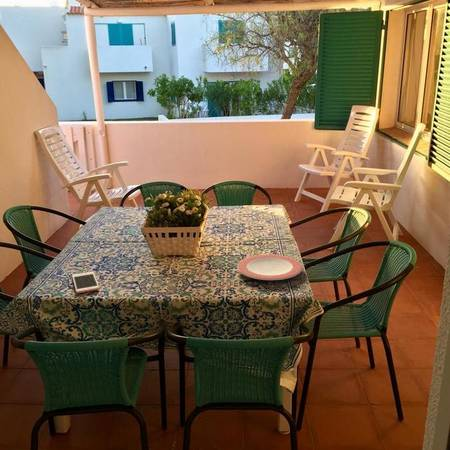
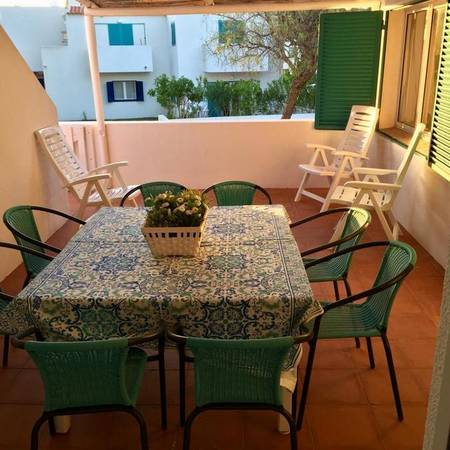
- cell phone (85, 281)
- plate (269, 268)
